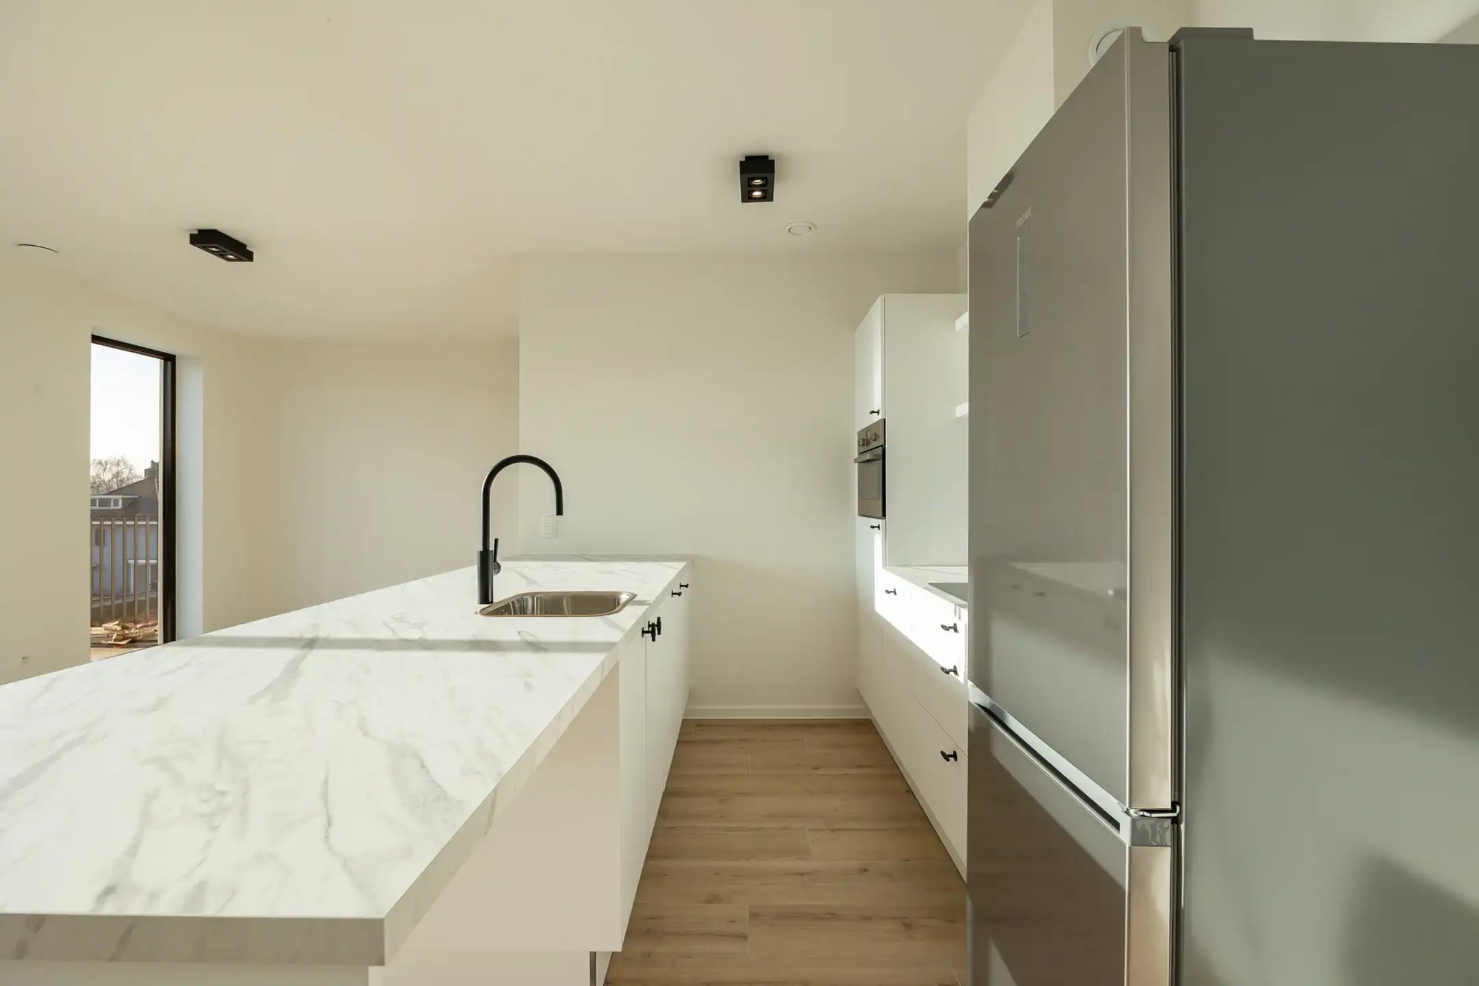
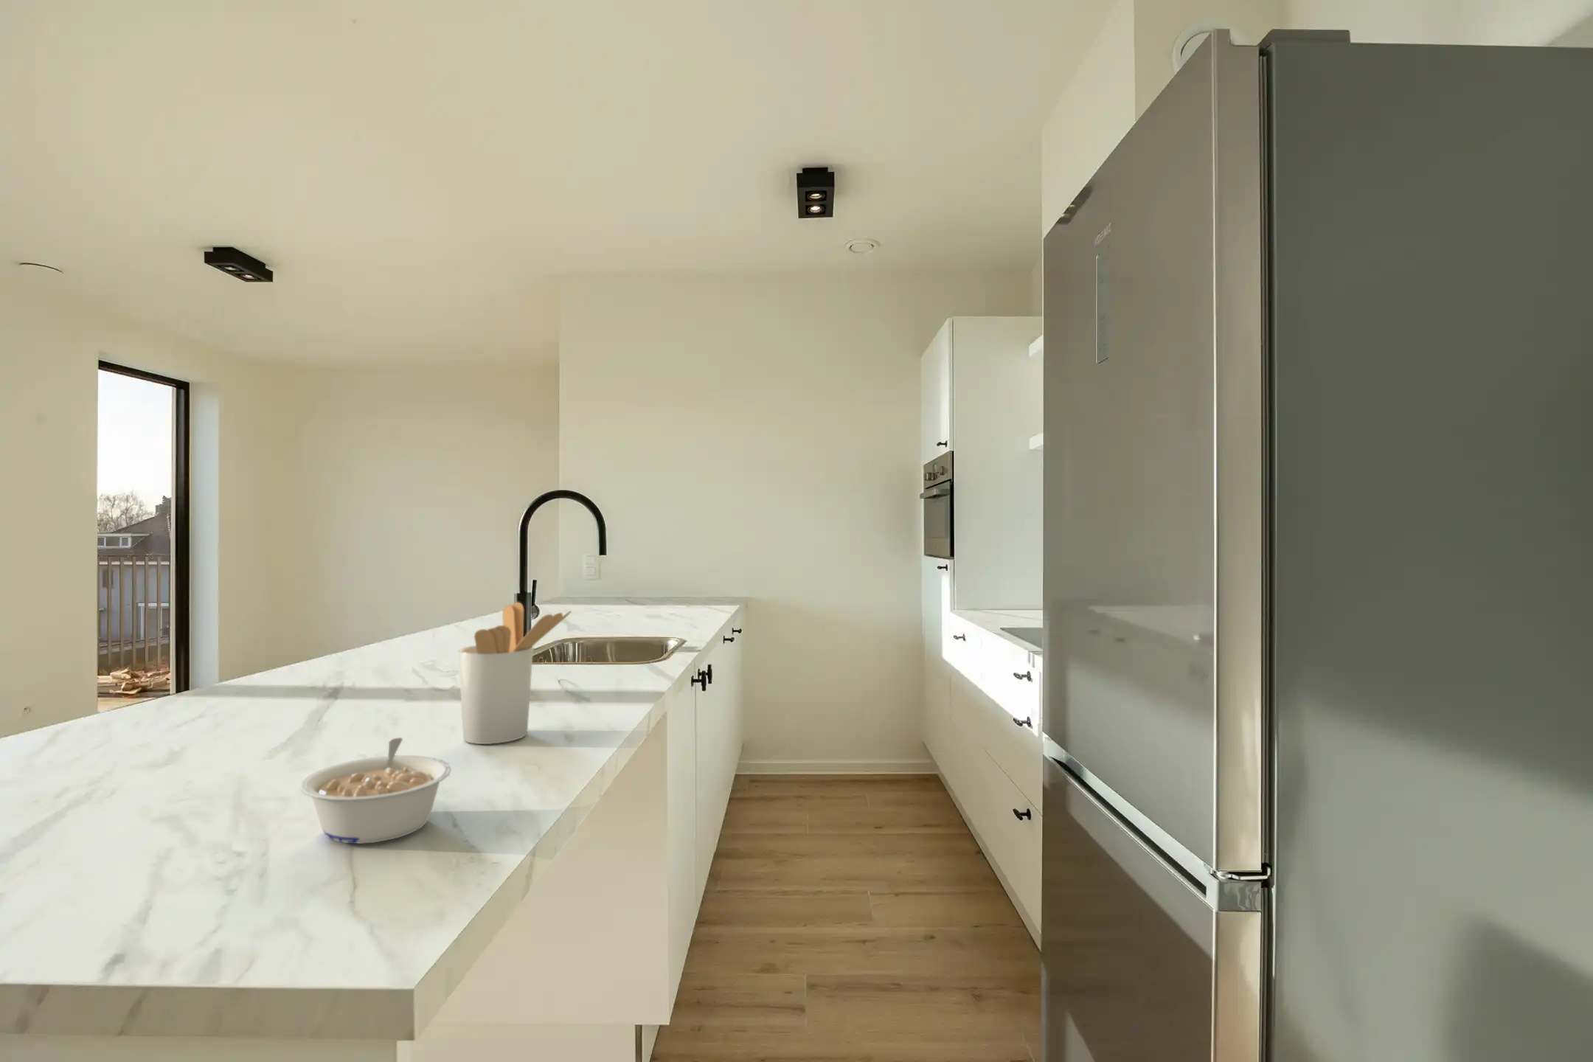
+ utensil holder (514, 671)
+ legume (375, 794)
